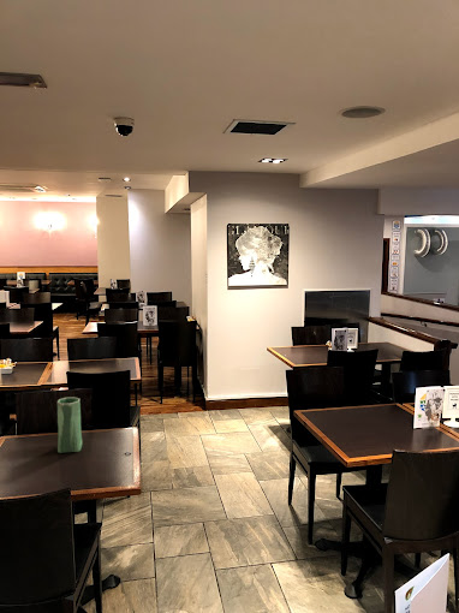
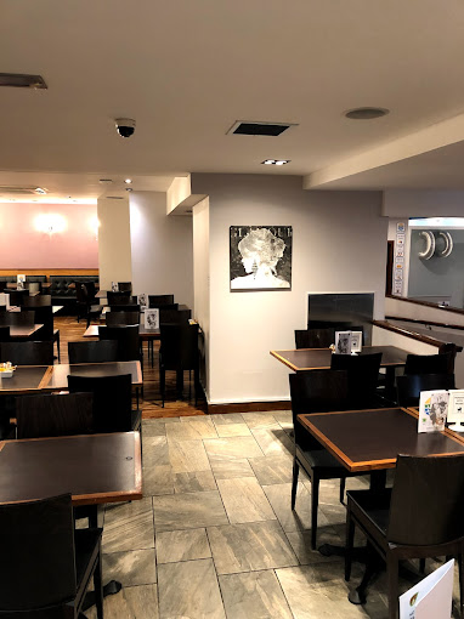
- vase (68, 423)
